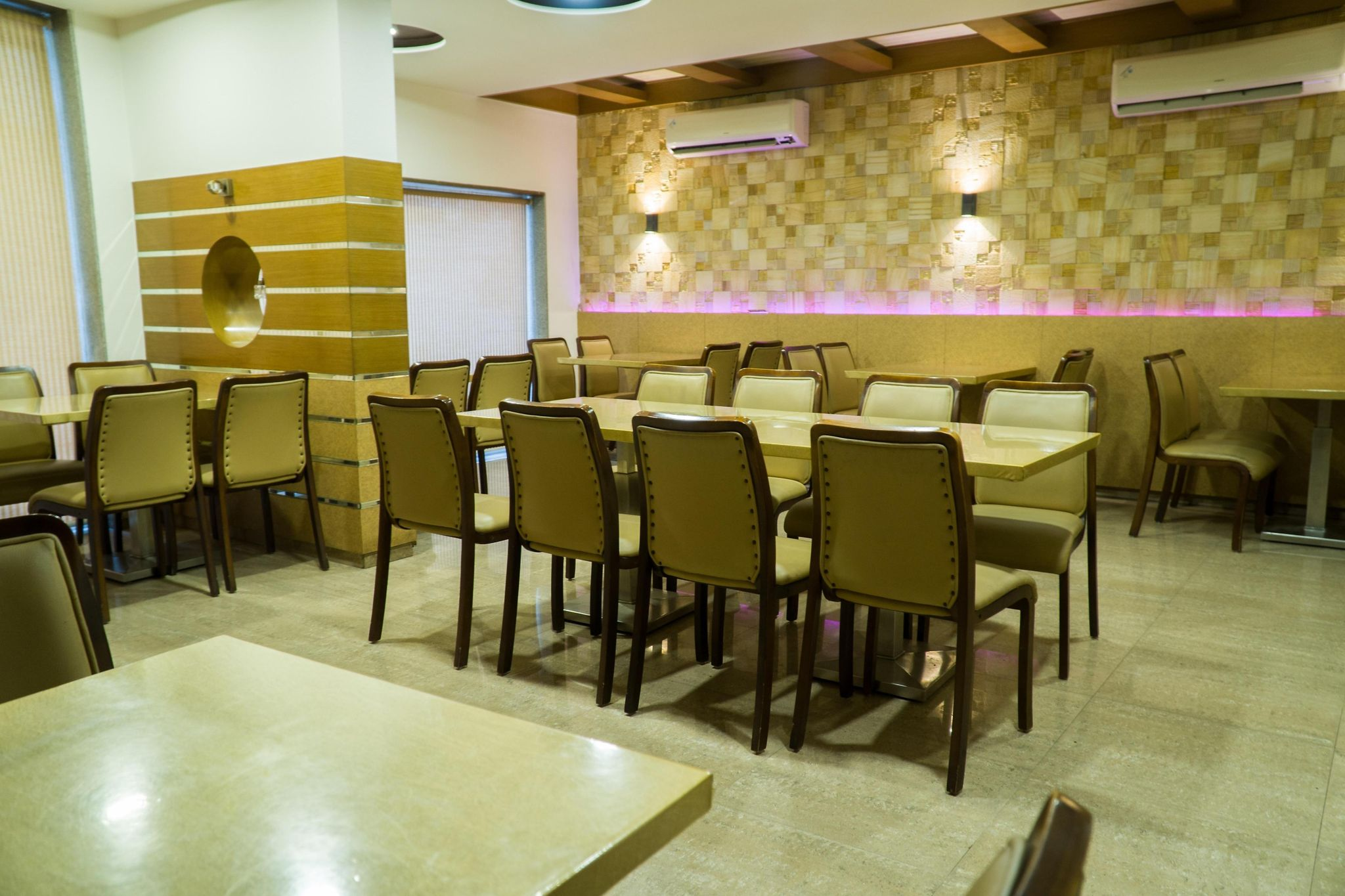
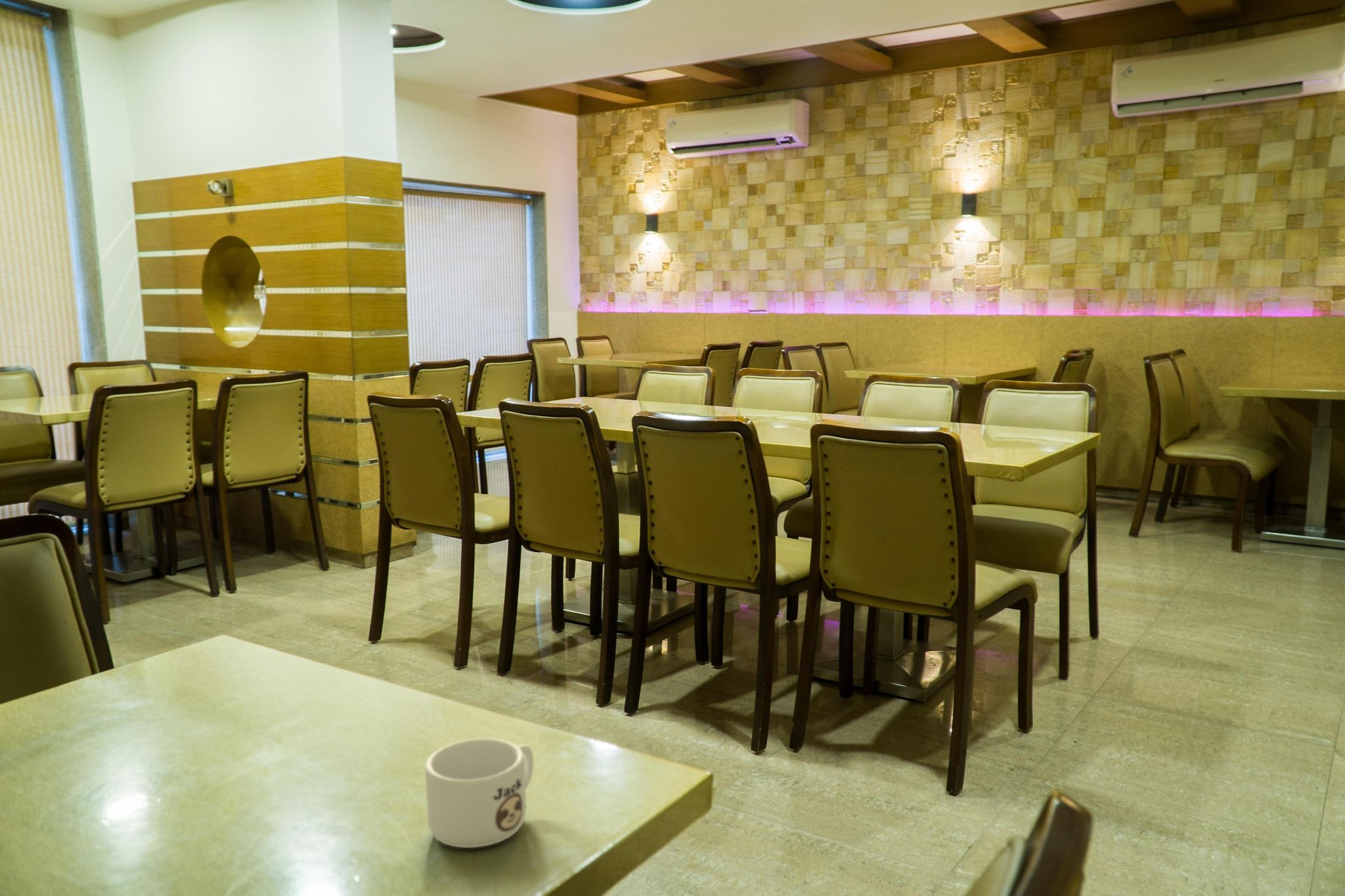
+ mug (488, 786)
